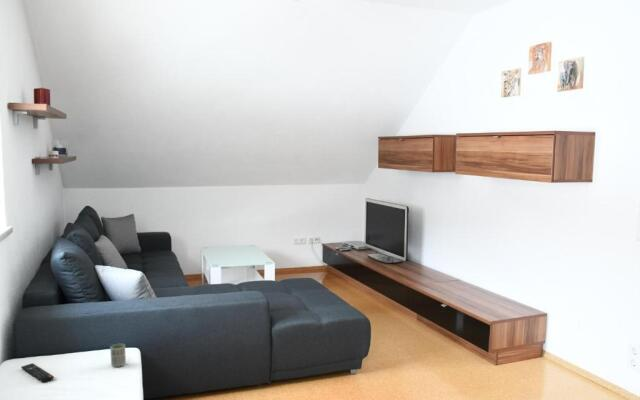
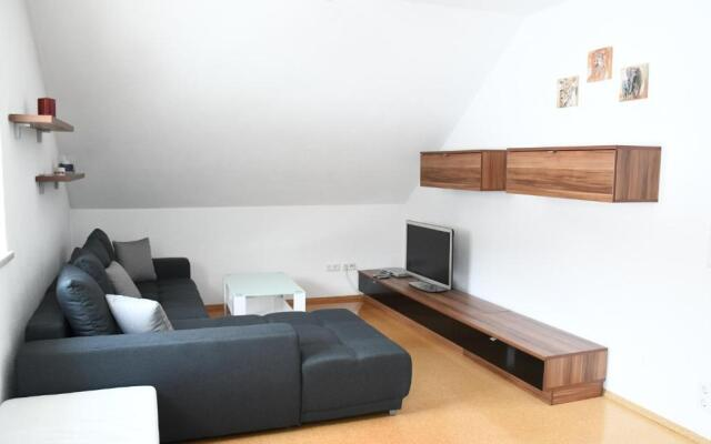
- remote control (37, 372)
- cup (118, 355)
